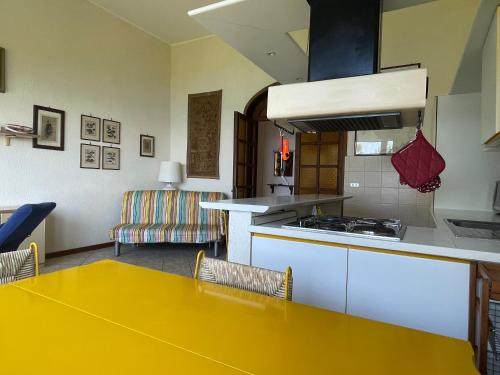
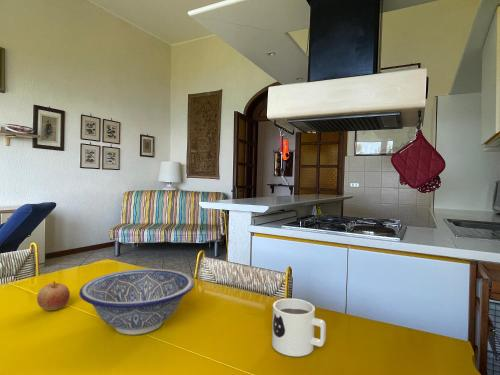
+ apple (53, 295)
+ mug (298, 325)
+ decorative bowl (139, 303)
